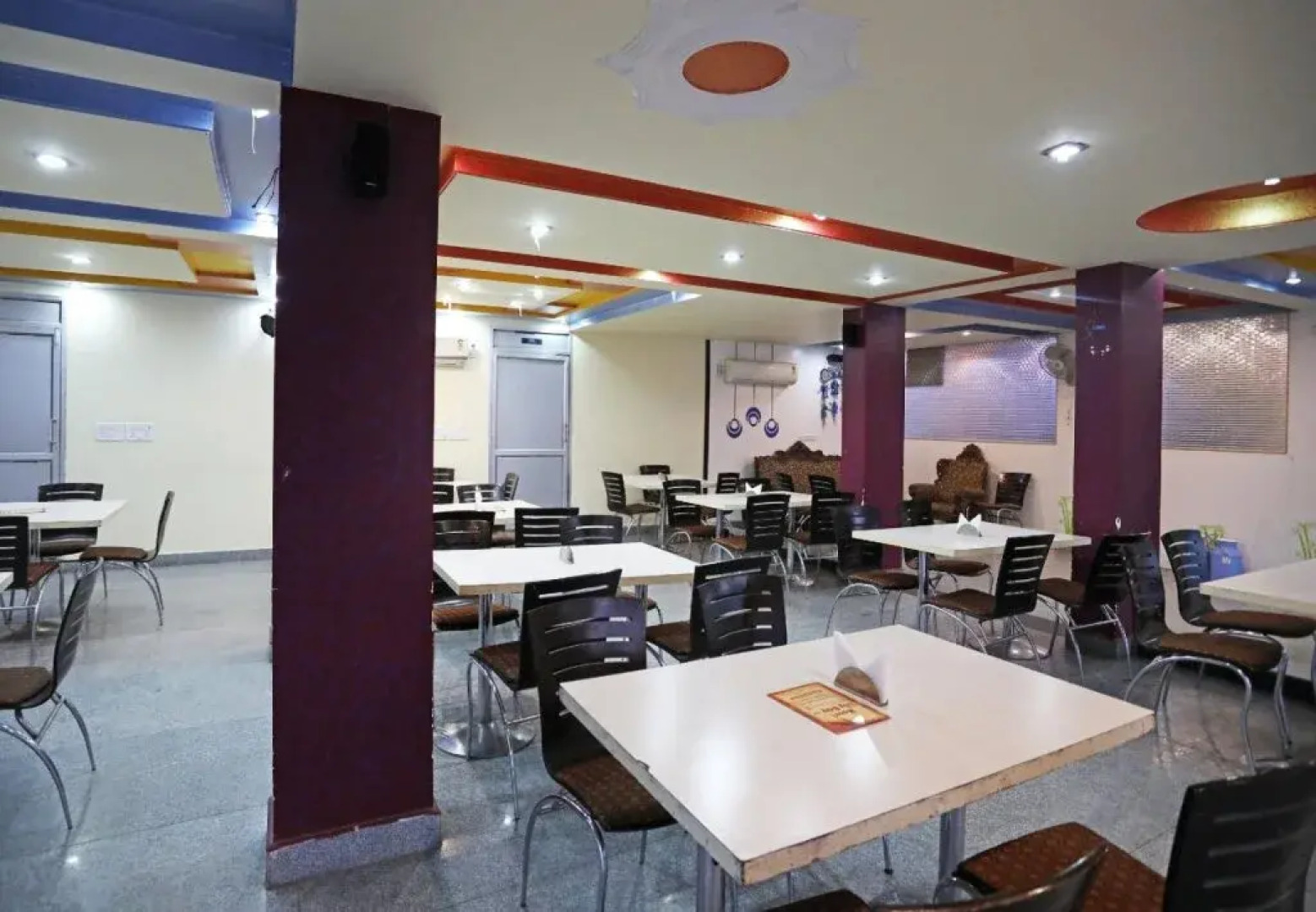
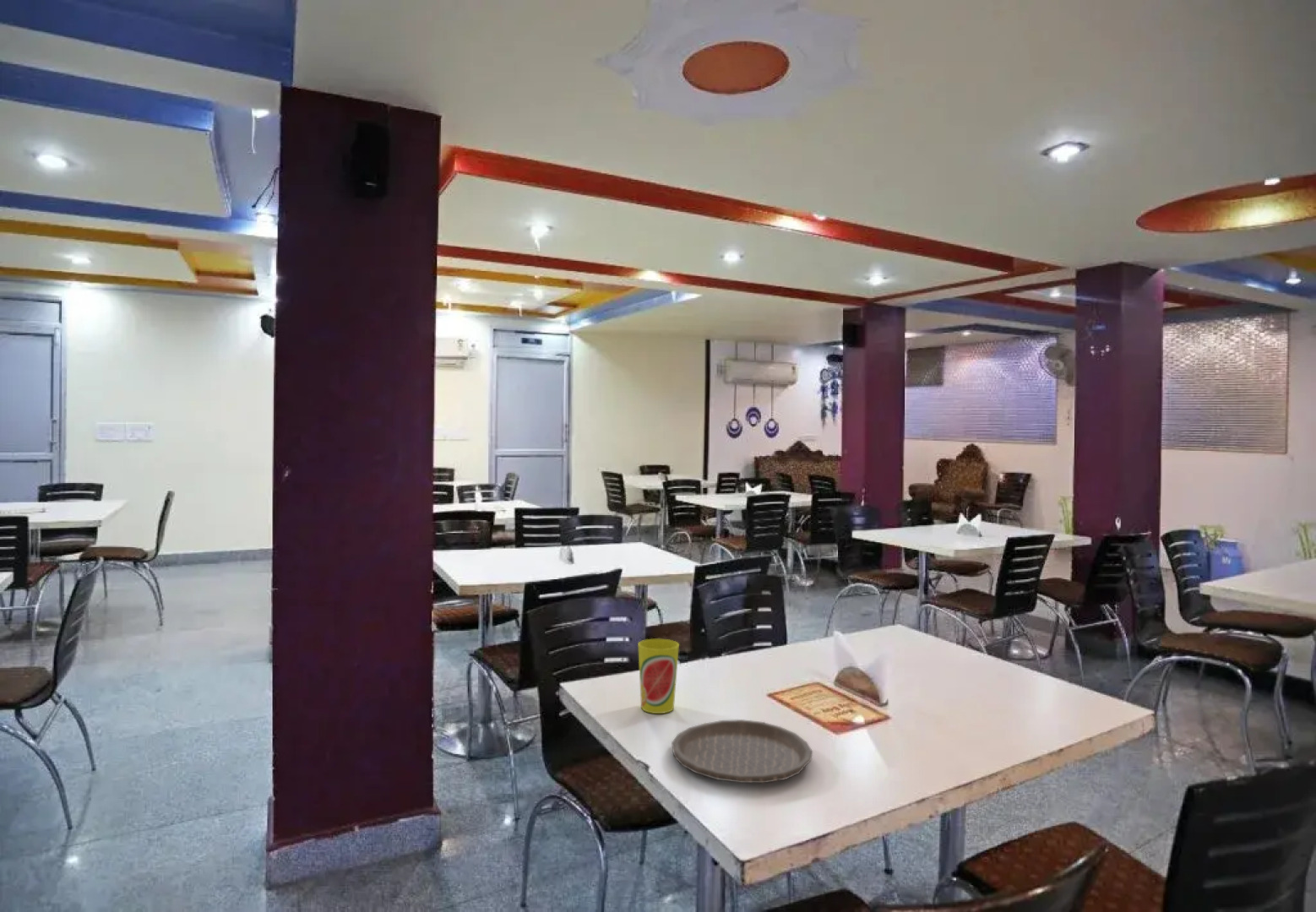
+ plate (741, 751)
+ cup (658, 676)
